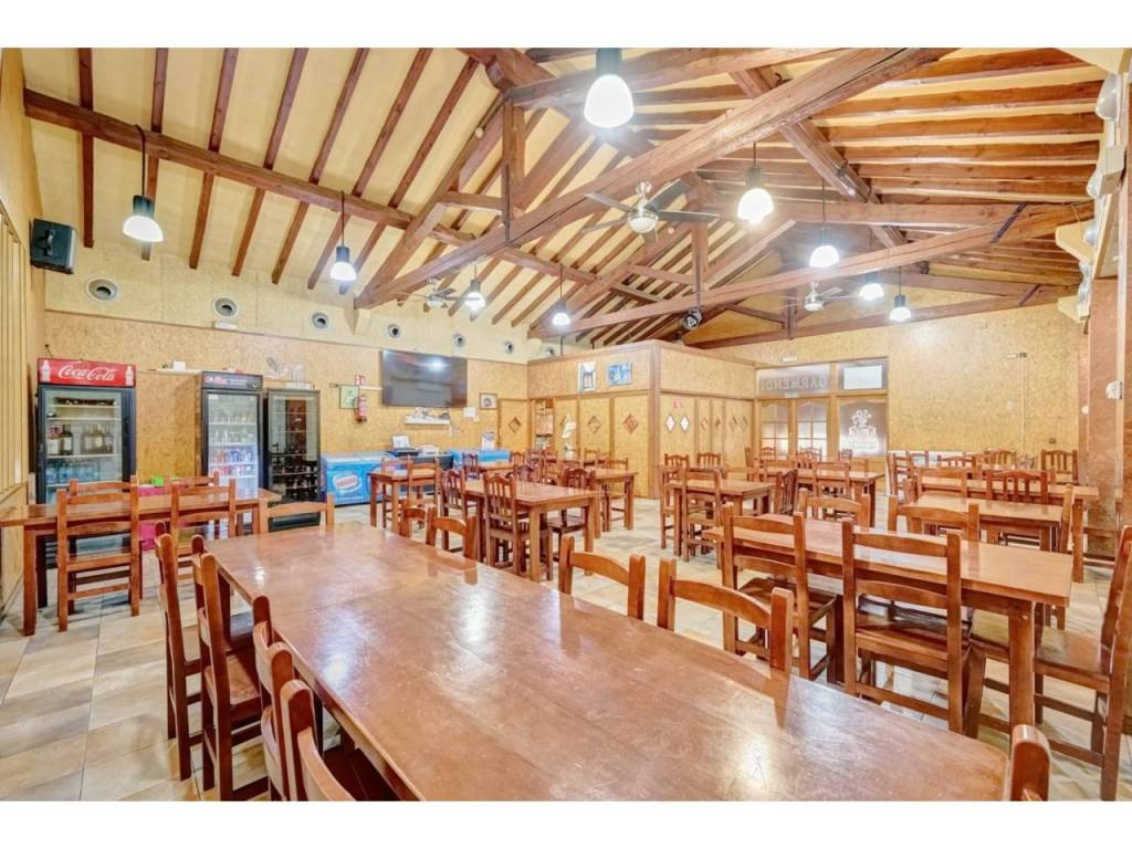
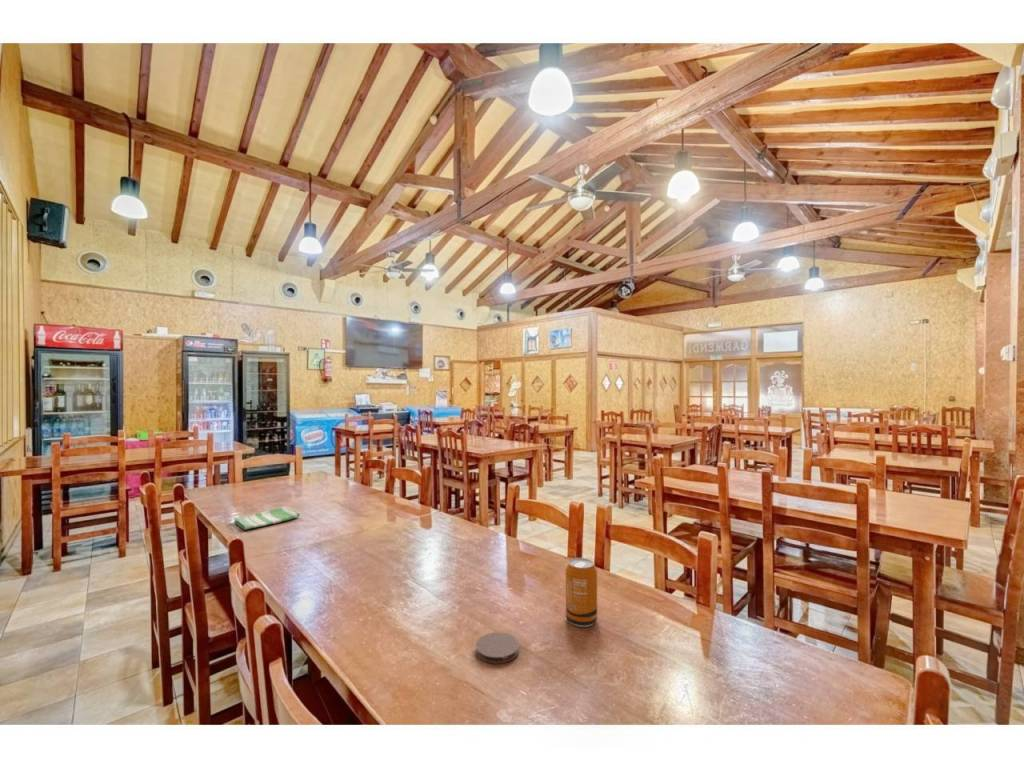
+ dish towel (267, 517)
+ coaster (497, 647)
+ soda can (581, 591)
